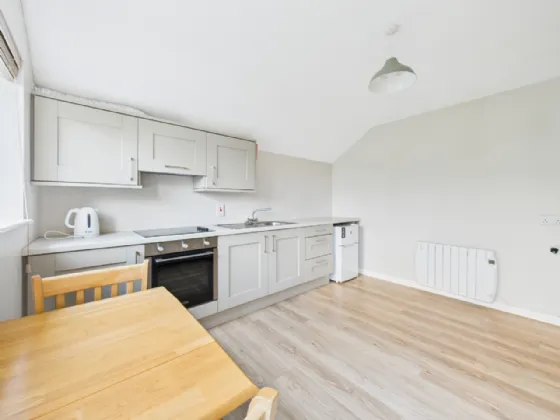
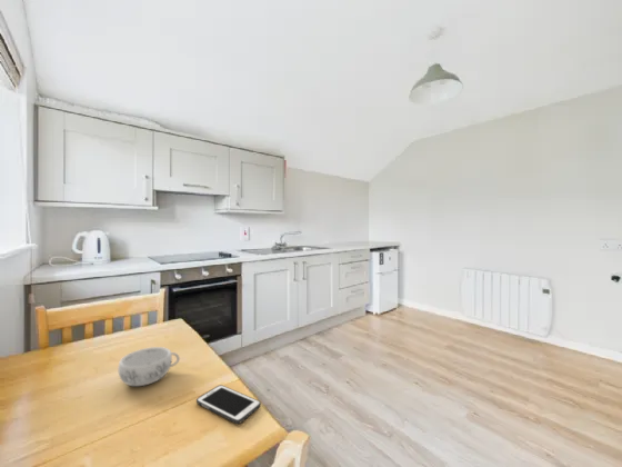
+ cell phone (228, 403)
+ decorative bowl (150, 366)
